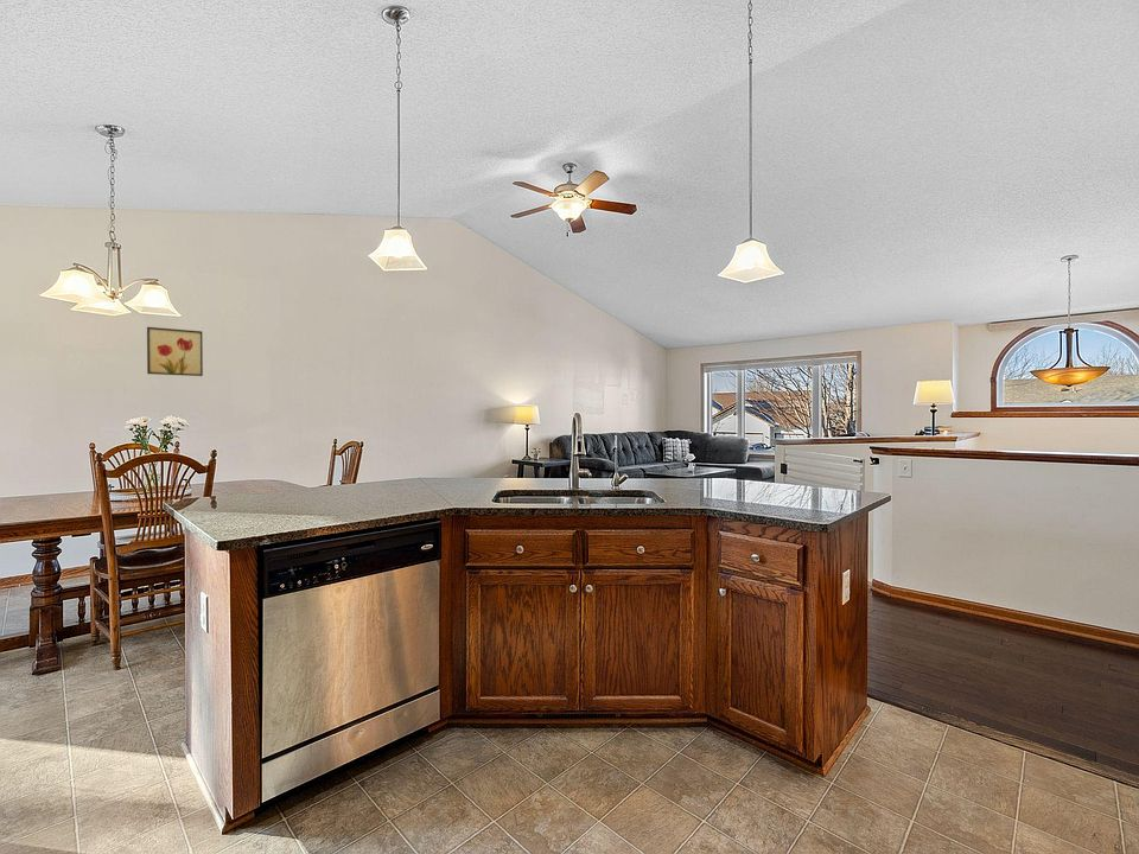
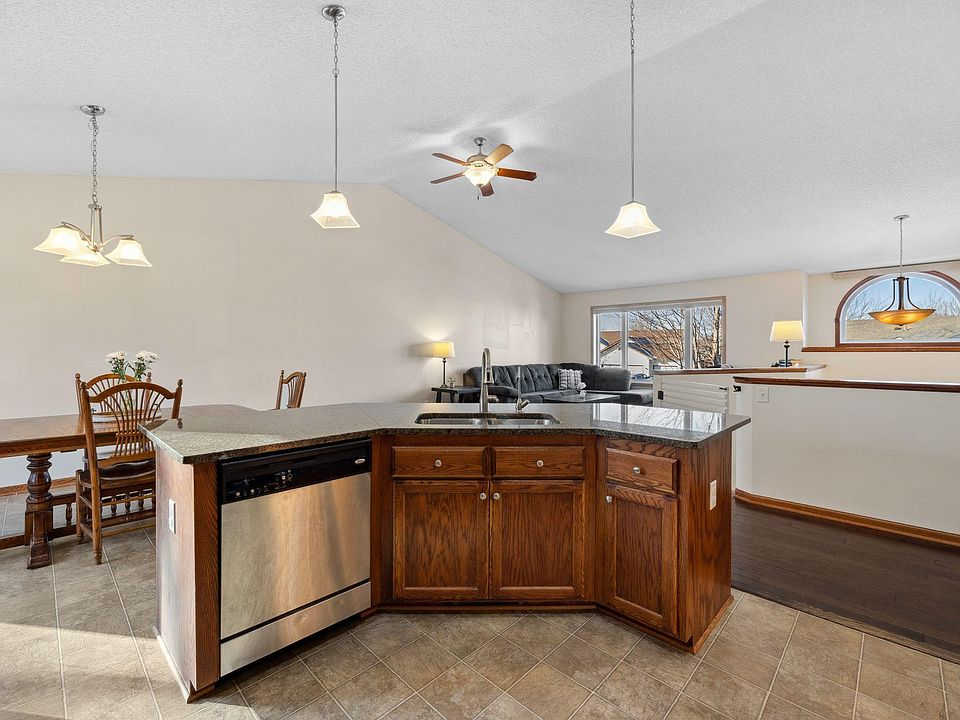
- wall art (174, 351)
